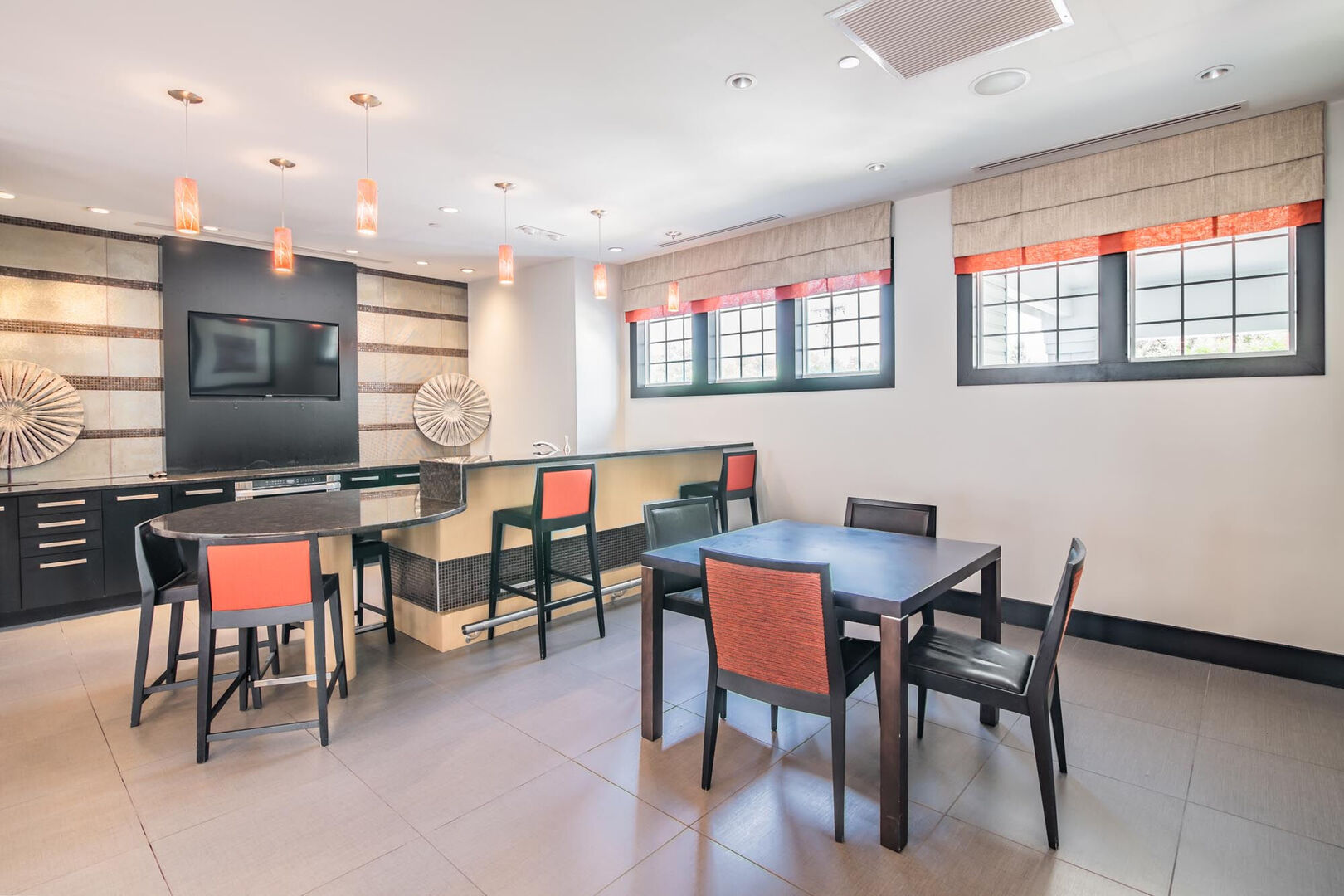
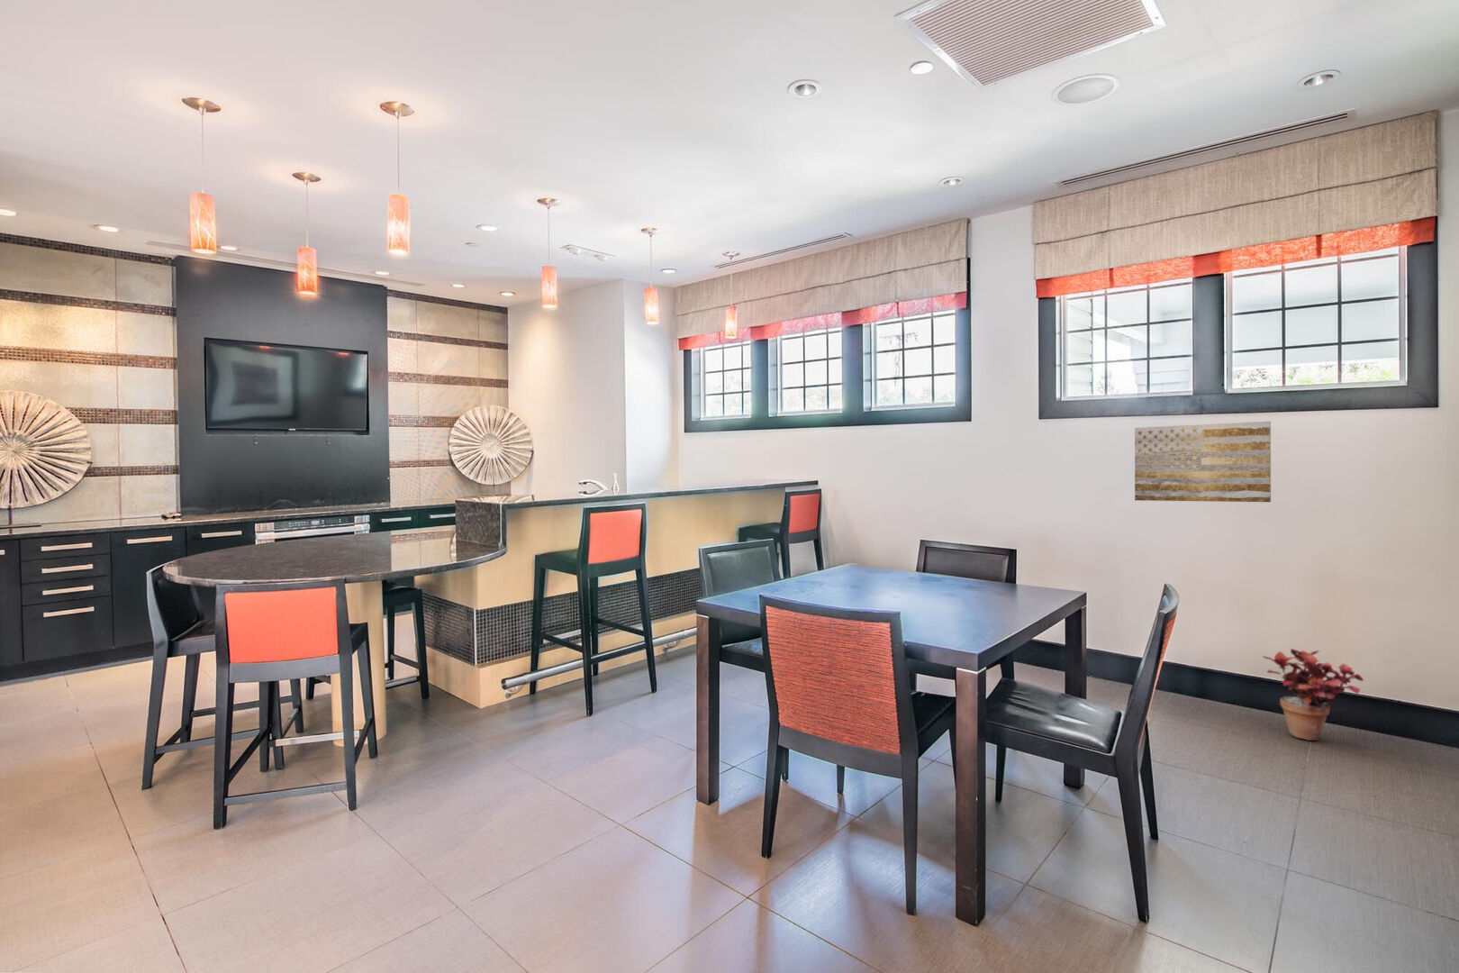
+ potted plant (1311, 695)
+ wall art (1198, 463)
